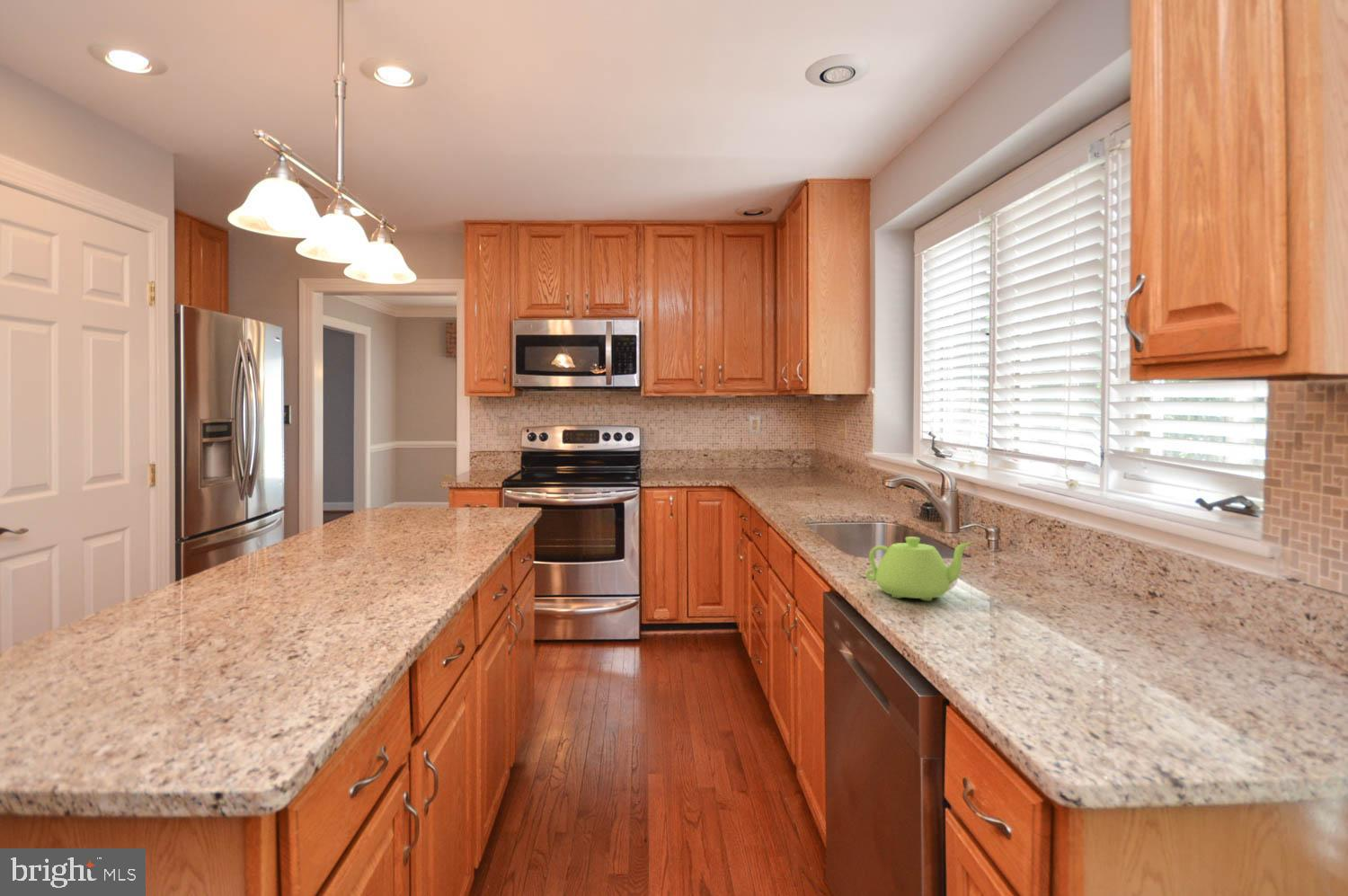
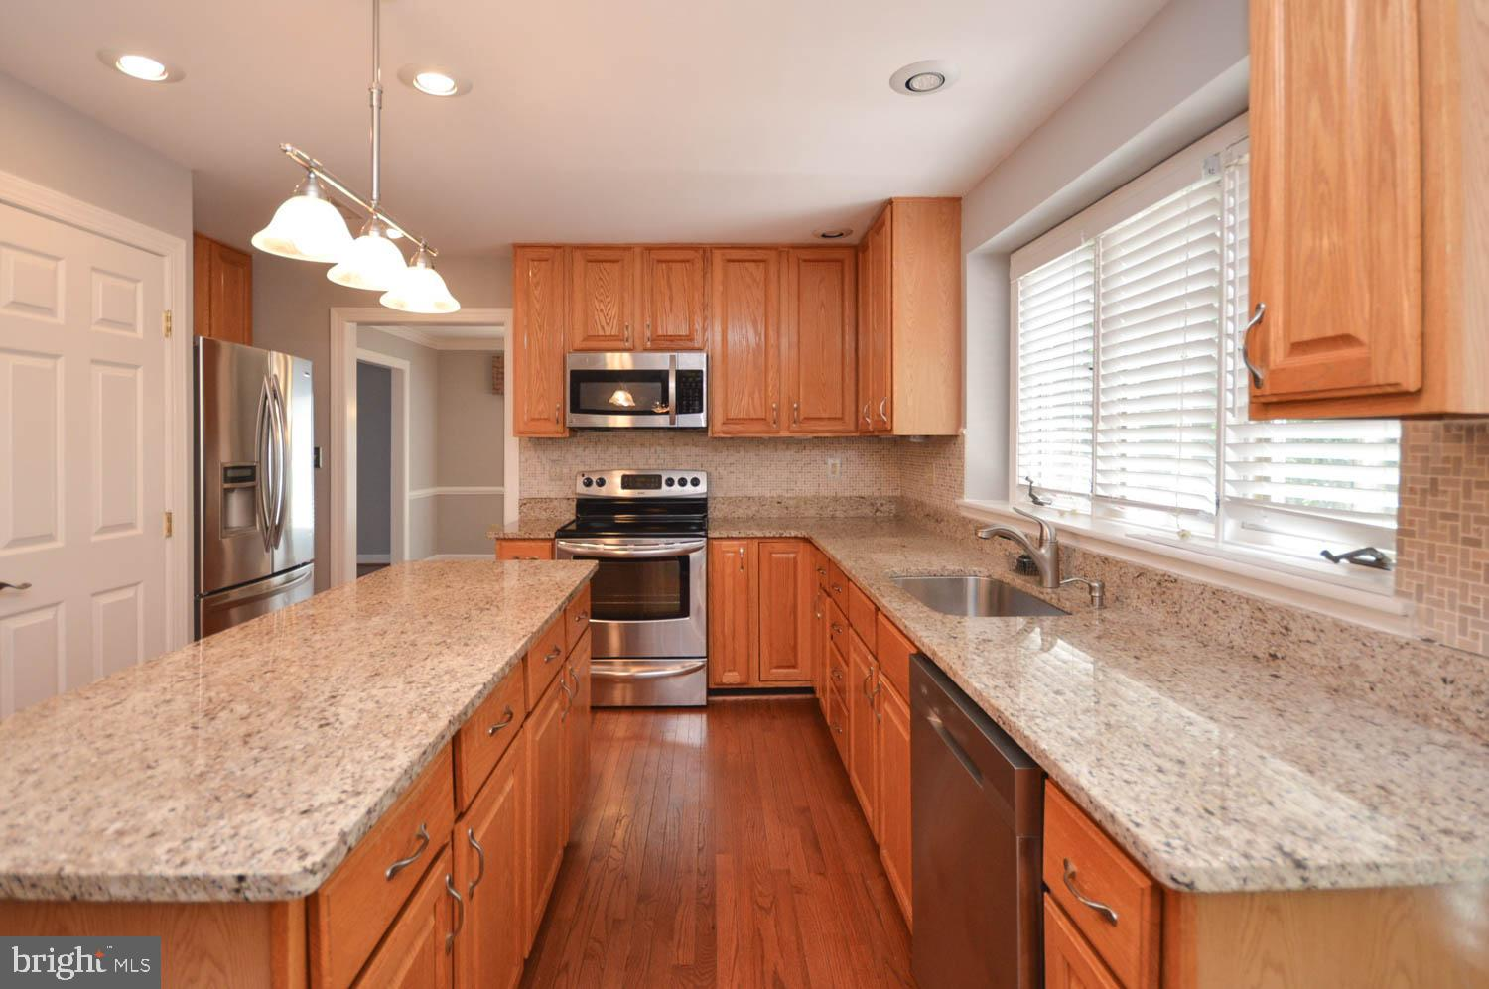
- teapot (917, 566)
